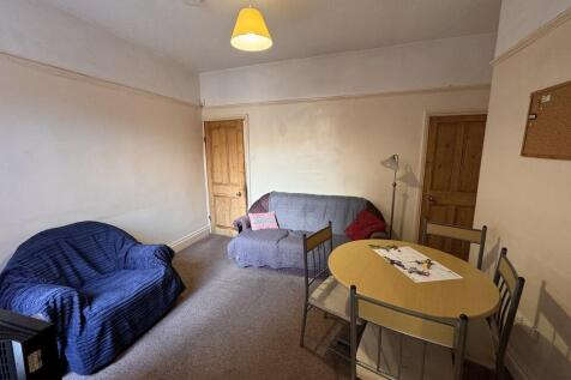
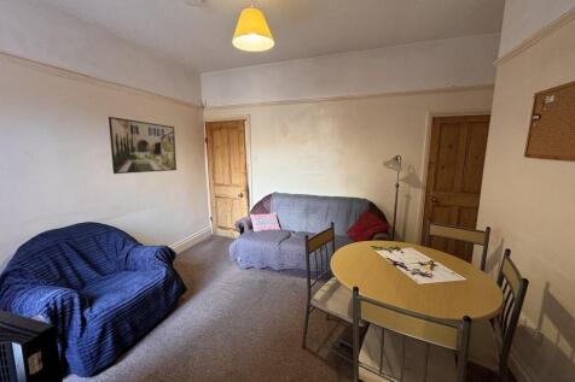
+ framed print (147, 147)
